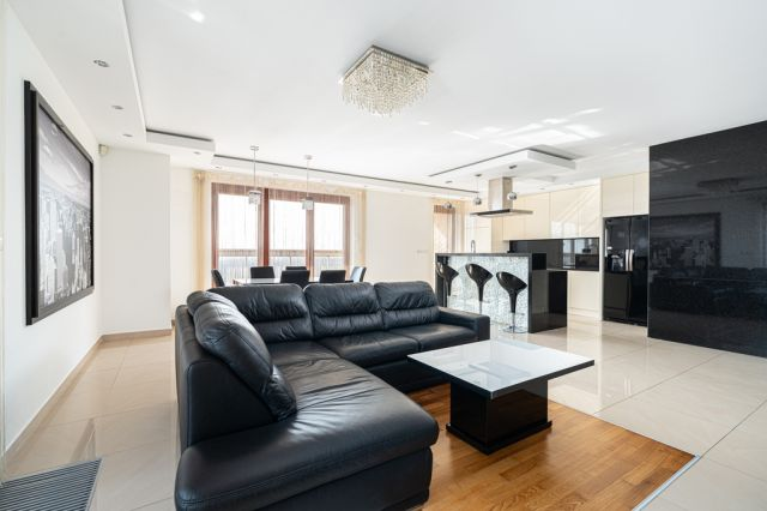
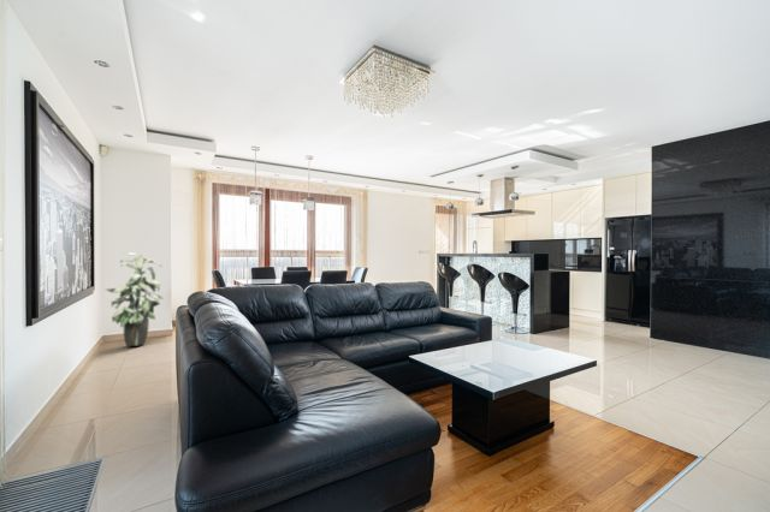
+ indoor plant (134, 298)
